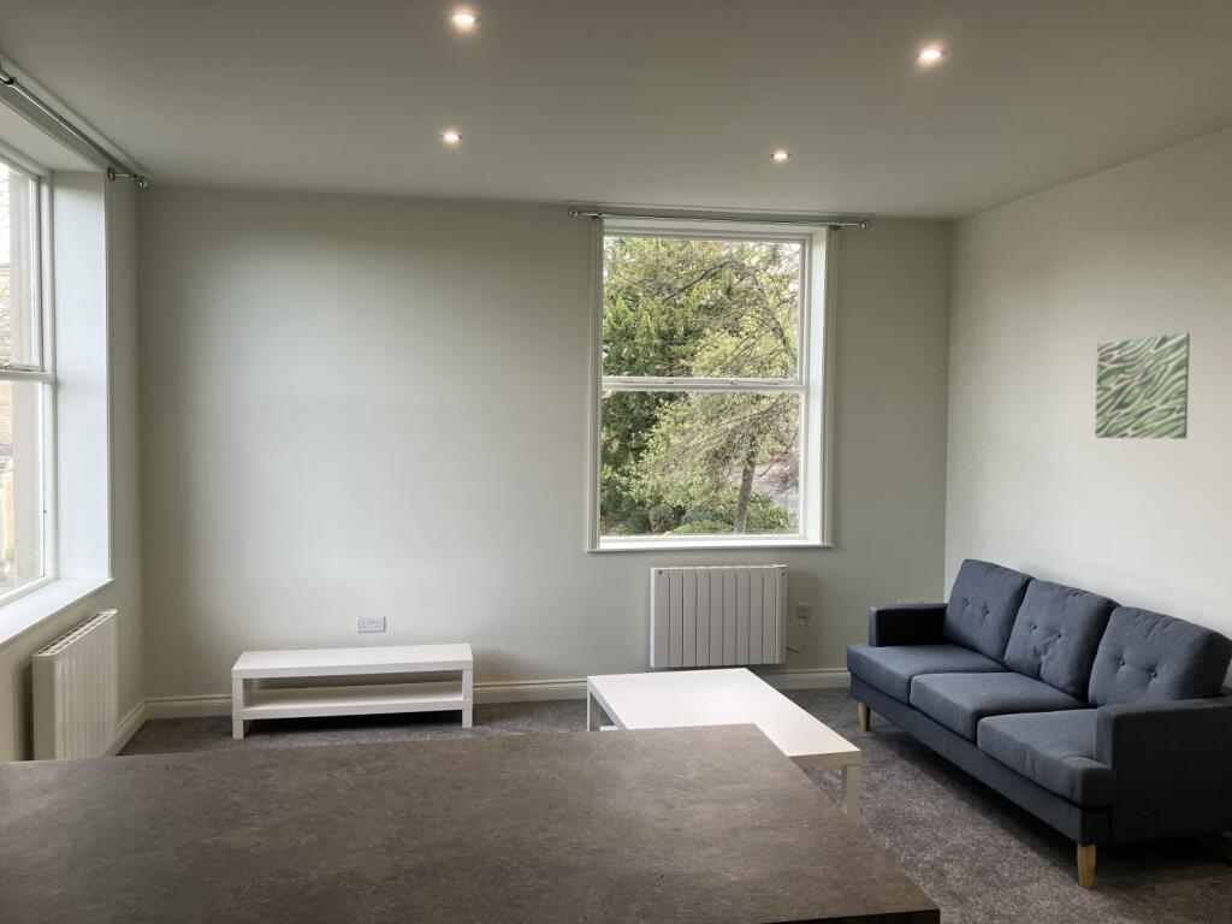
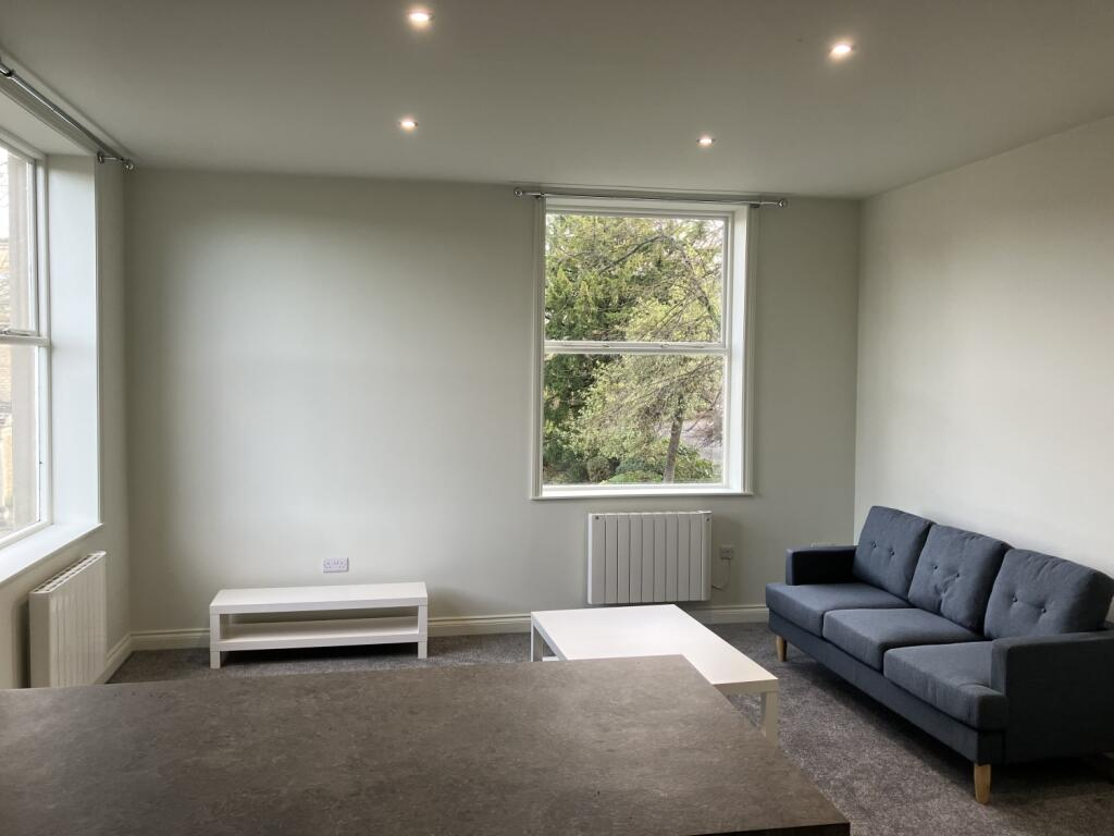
- wall art (1138, 389)
